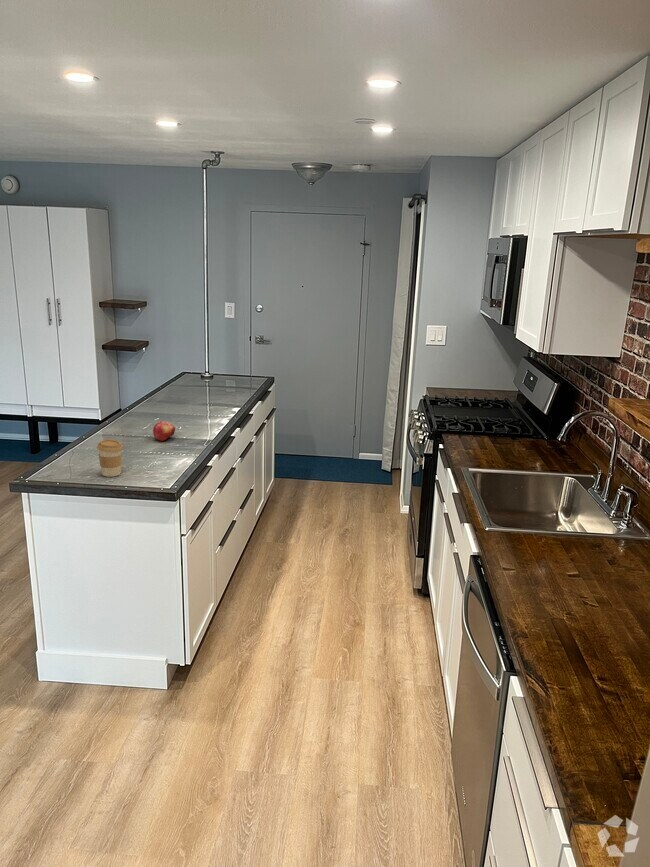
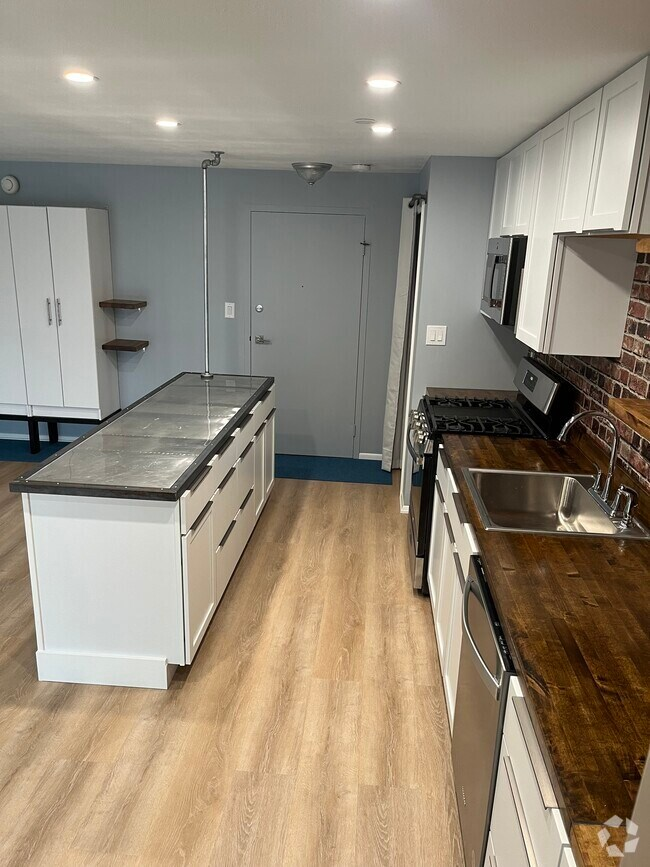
- coffee cup (110, 457)
- fruit (164, 430)
